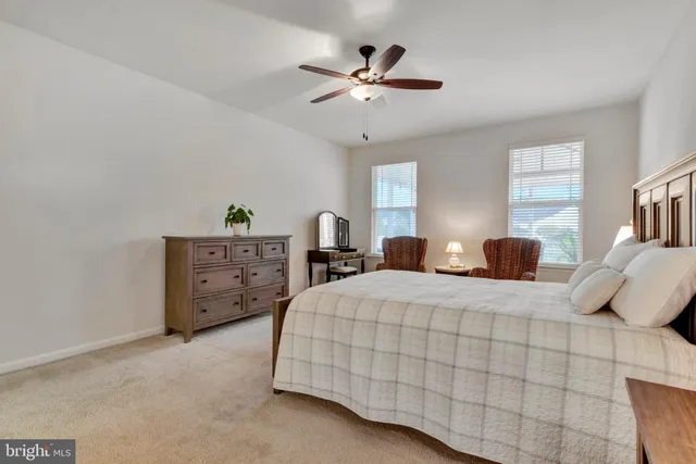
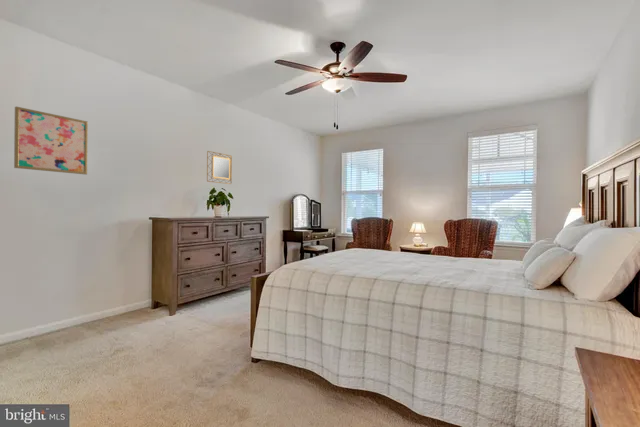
+ home mirror (220, 168)
+ wall art (53, 143)
